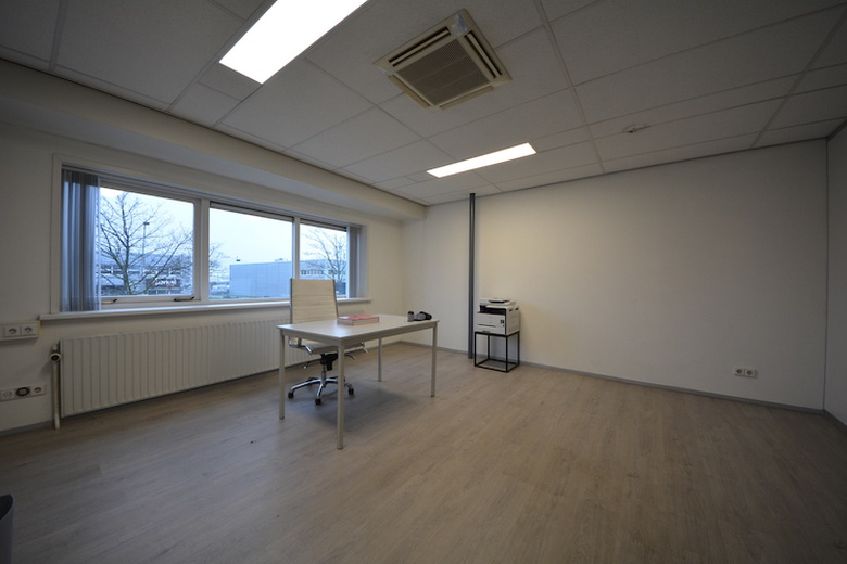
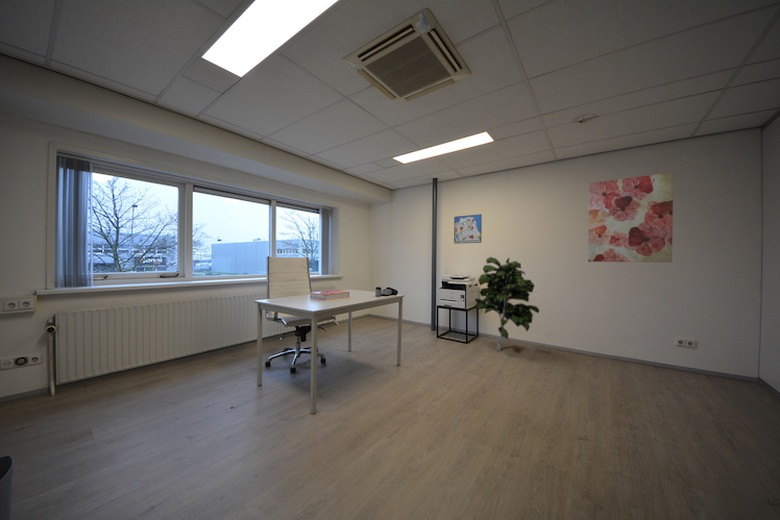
+ indoor plant (504, 303)
+ wall art (627, 220)
+ wall art (467, 229)
